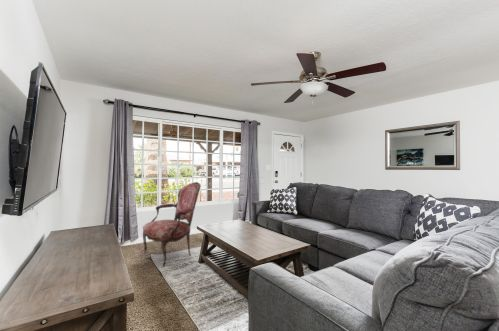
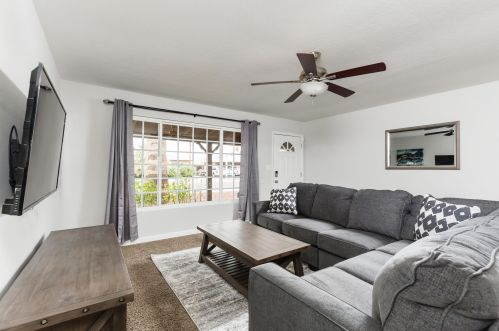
- armchair (171, 220)
